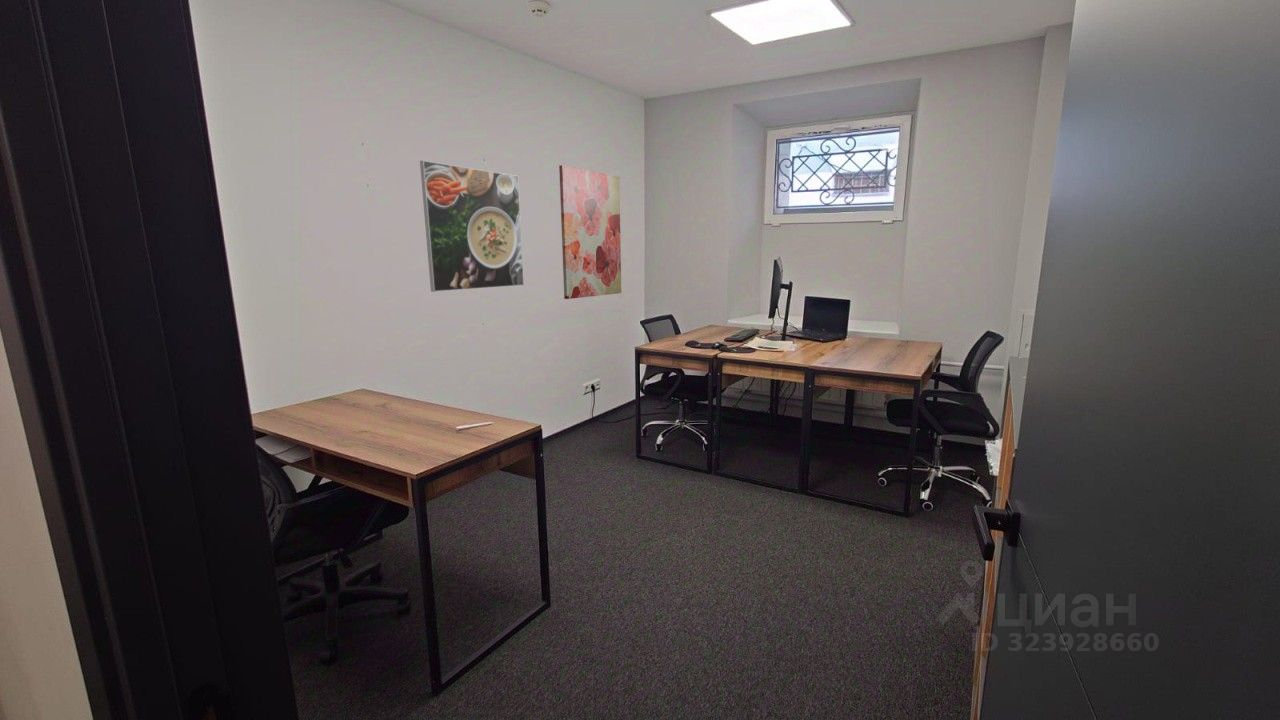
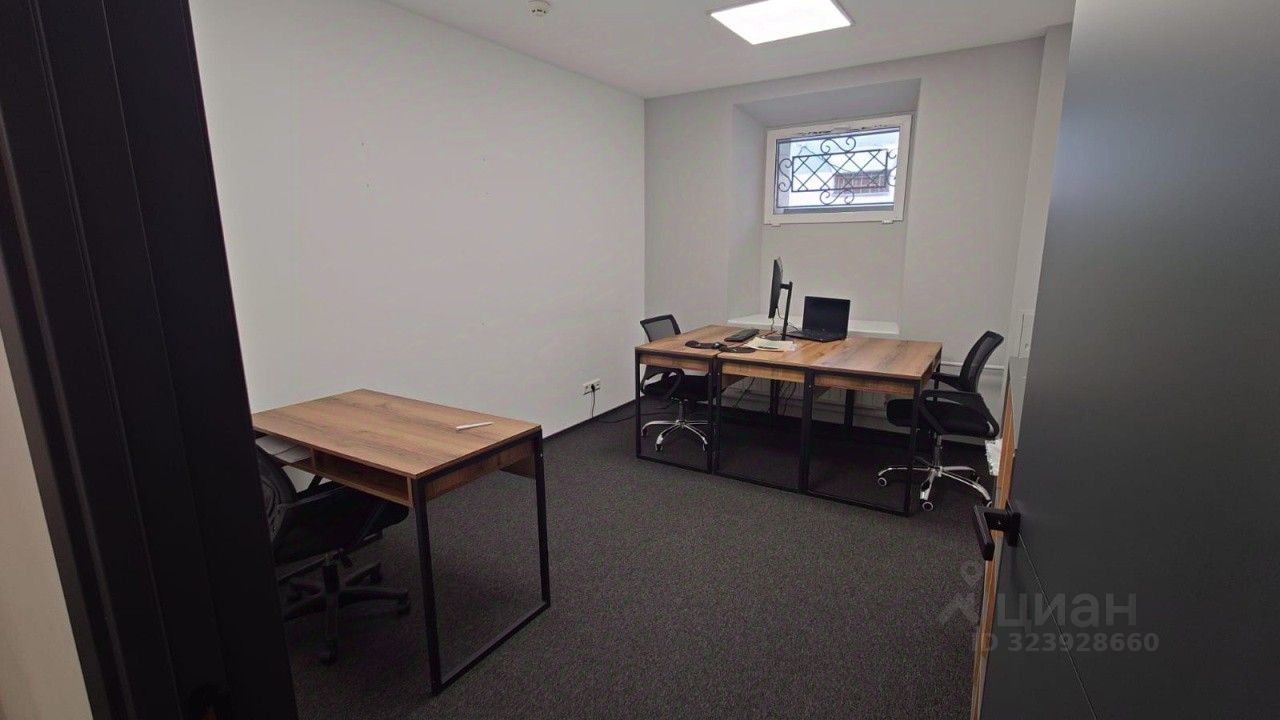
- wall art (593, 235)
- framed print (477, 229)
